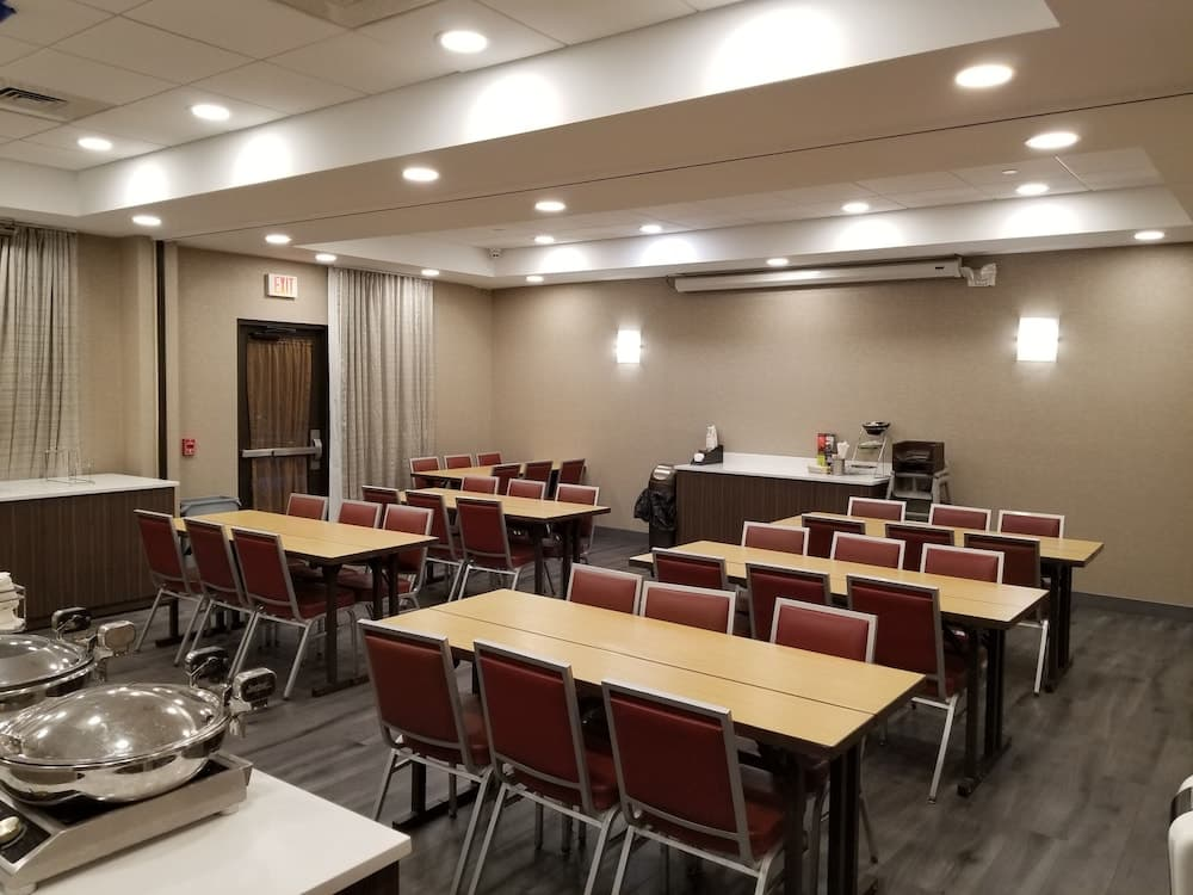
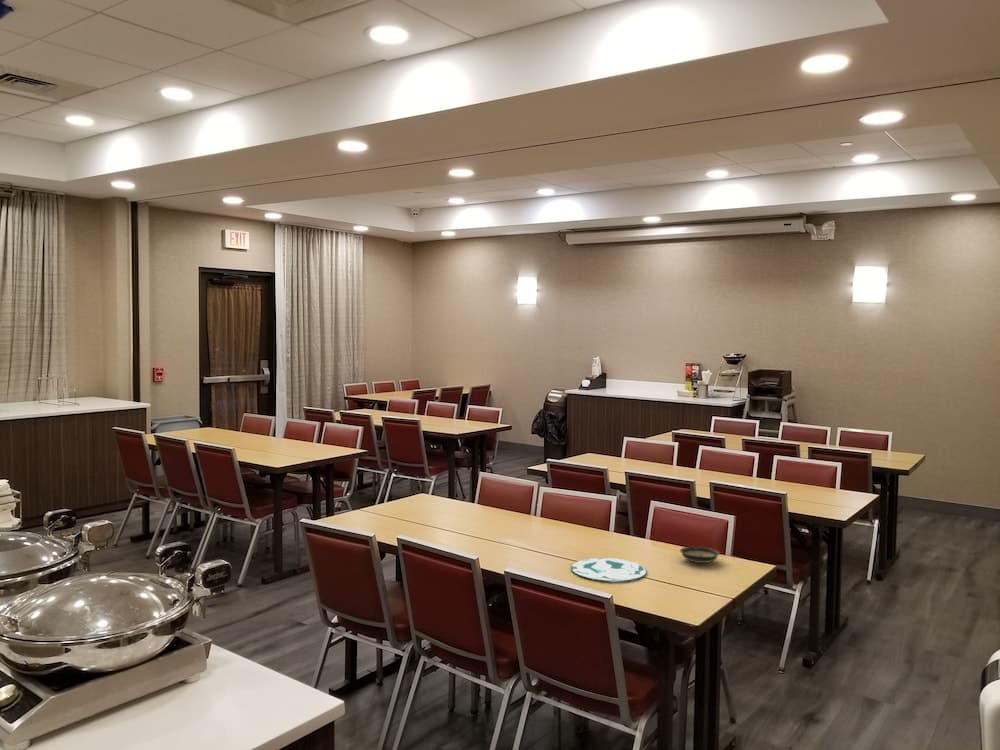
+ saucer (699, 556)
+ plate (608, 565)
